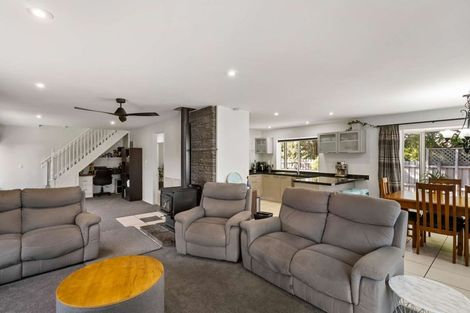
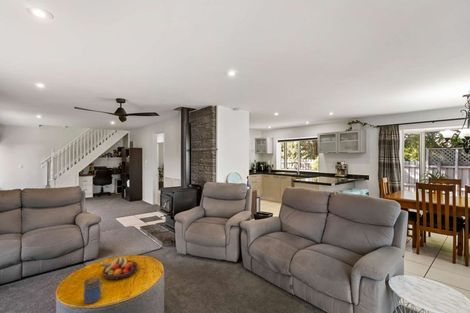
+ fruit bowl (120, 266)
+ jar (93, 289)
